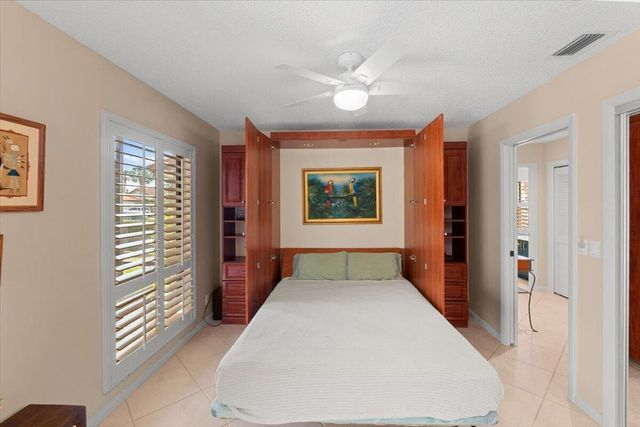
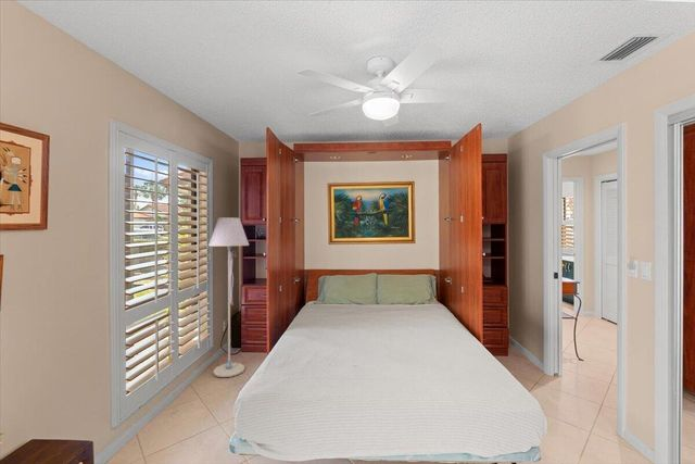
+ floor lamp (229, 294)
